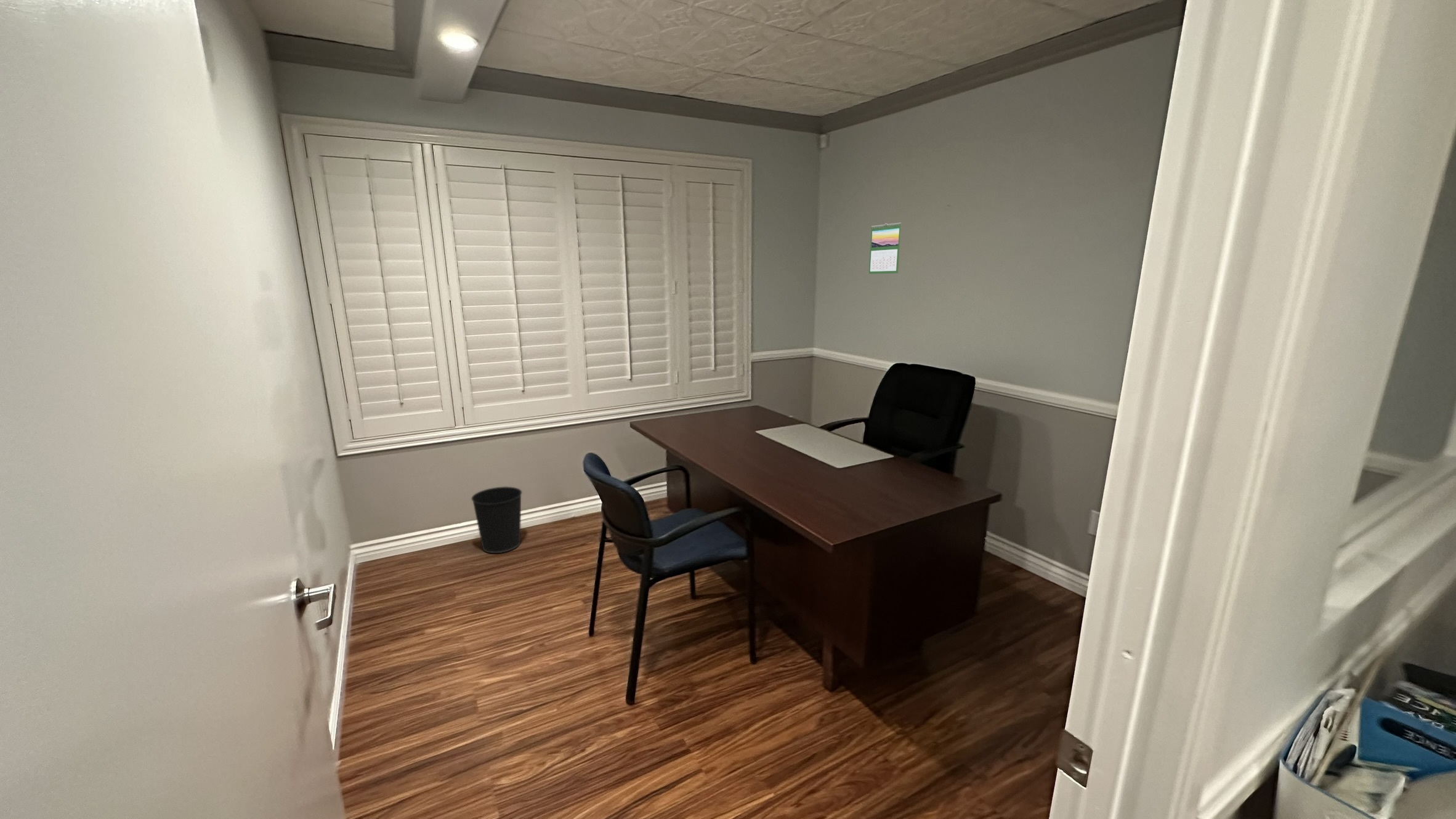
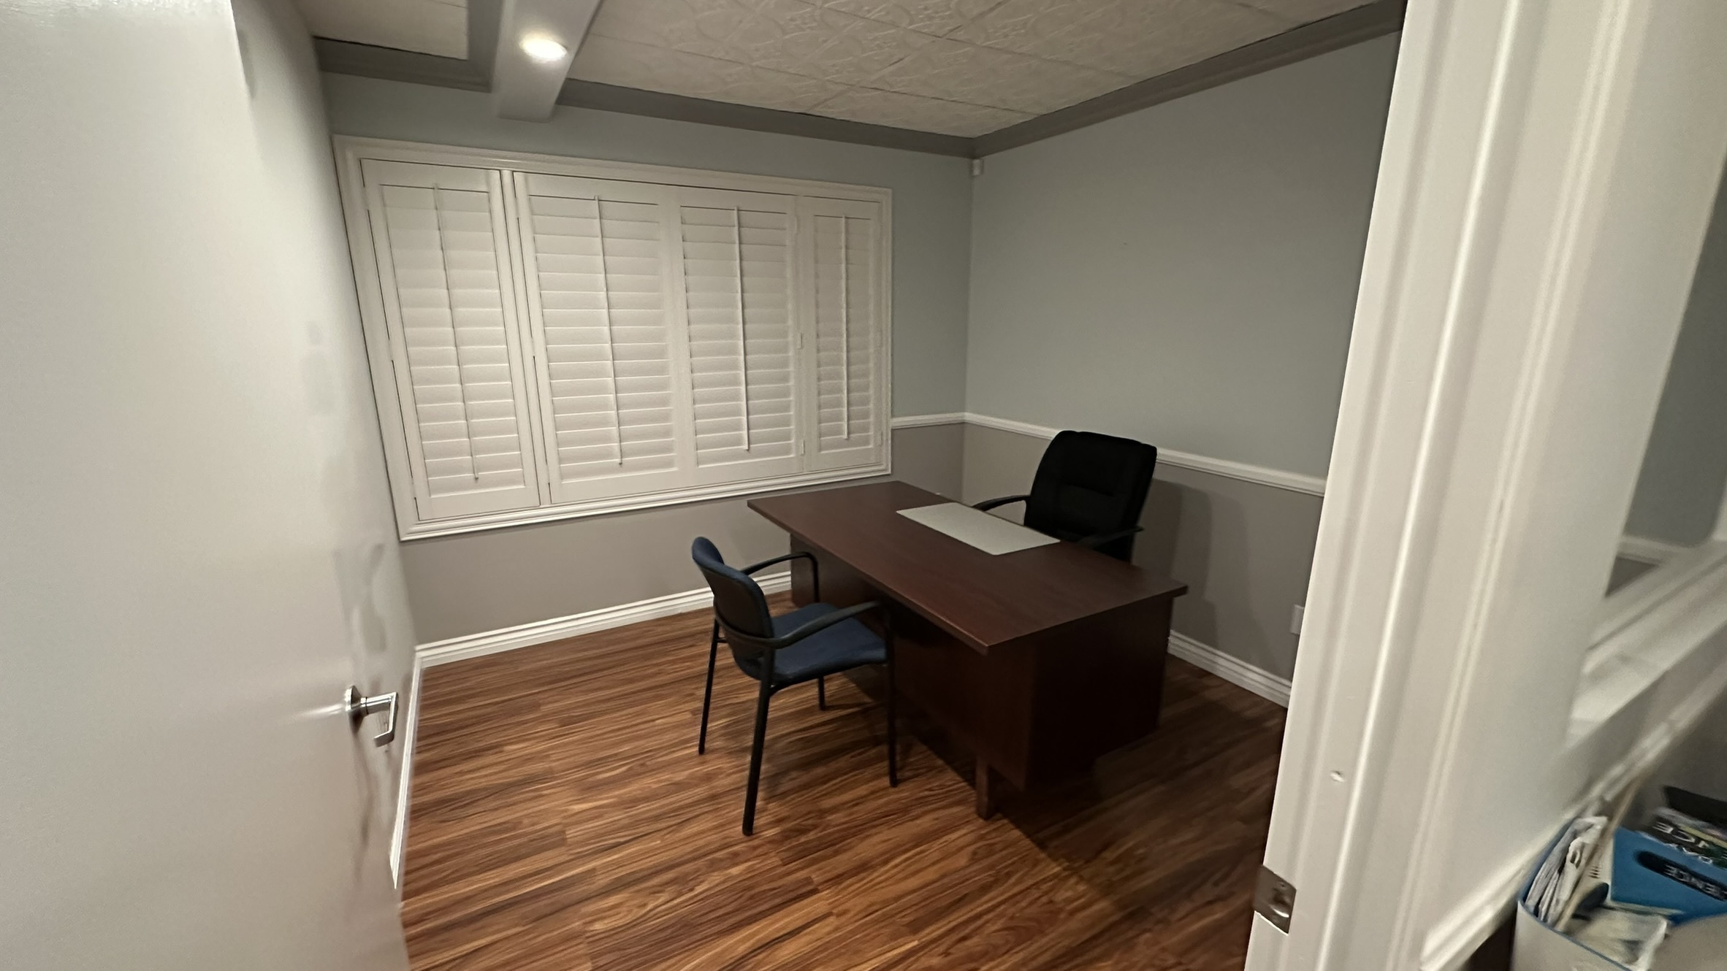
- wastebasket (499, 520)
- calendar (884, 248)
